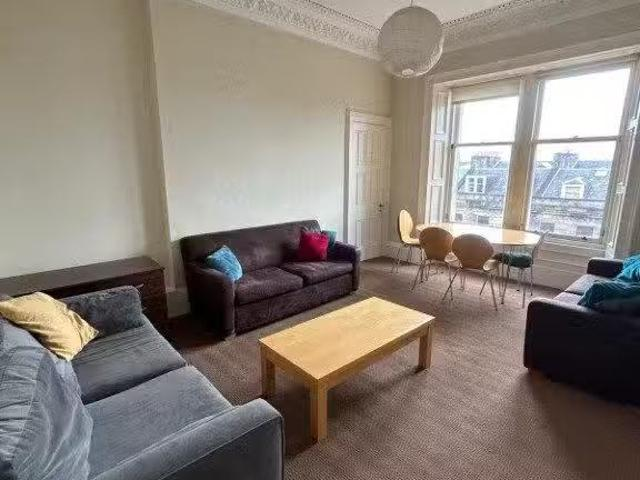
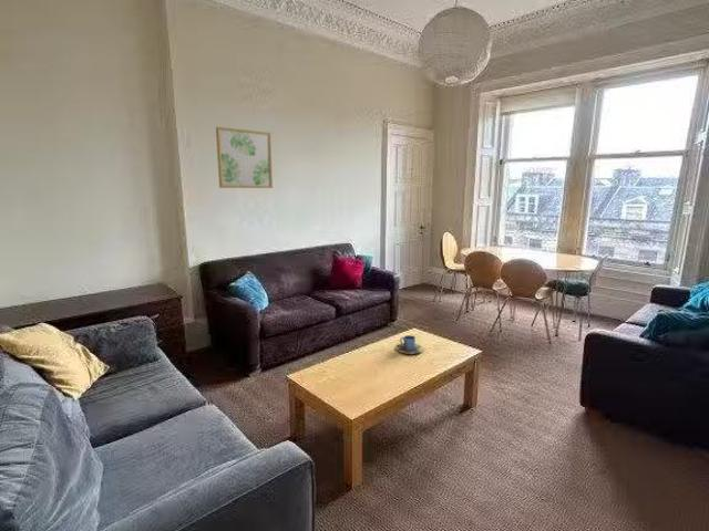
+ cup (409, 342)
+ wall art (245, 159)
